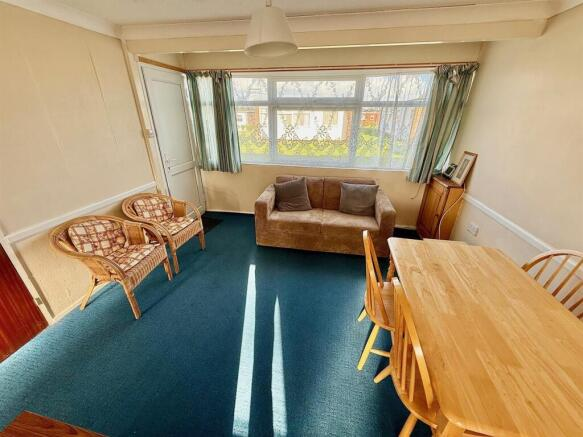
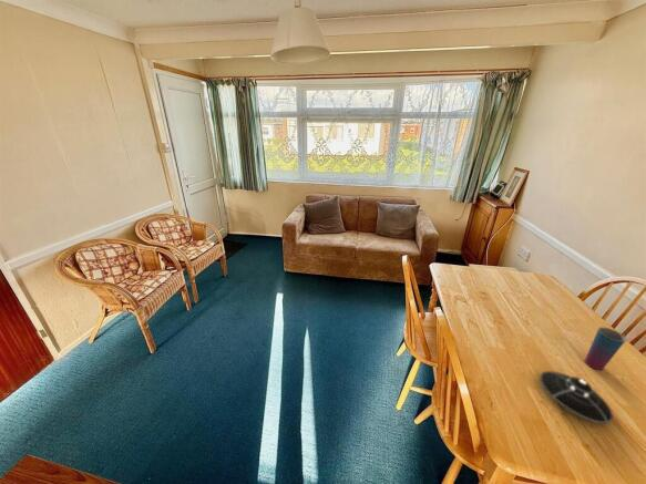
+ cup (602, 349)
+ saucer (576, 390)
